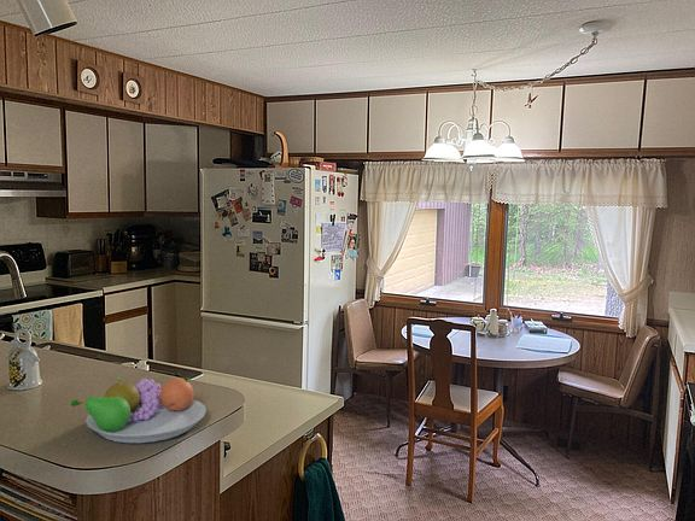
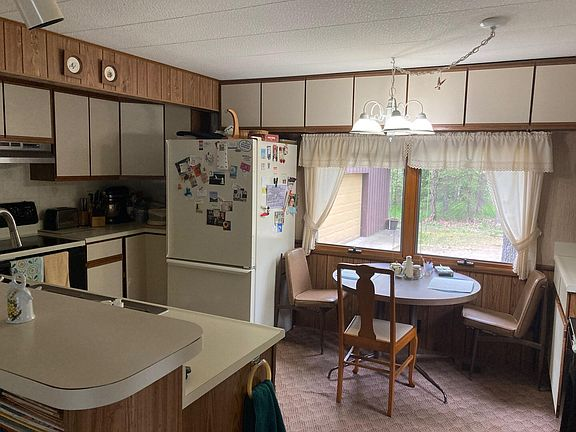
- fruit bowl (142, 403)
